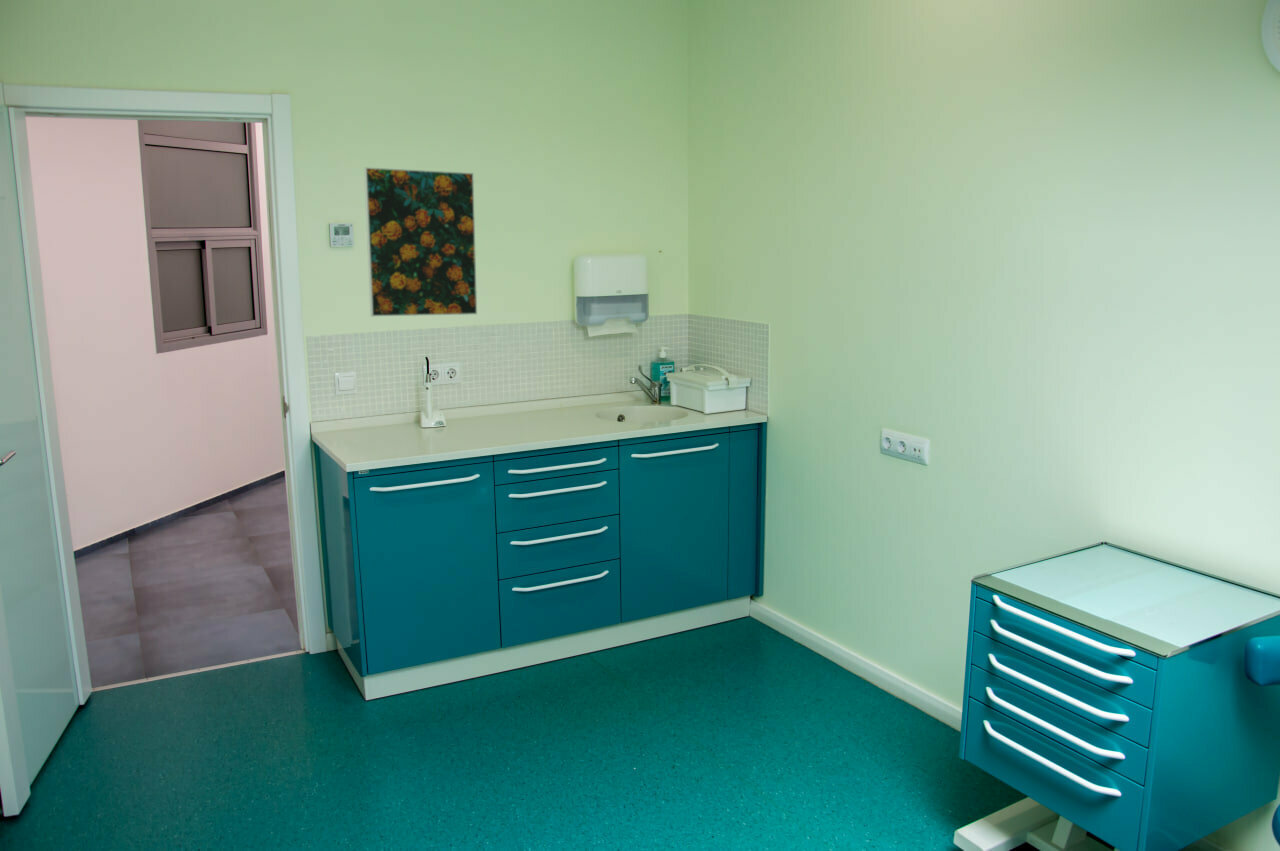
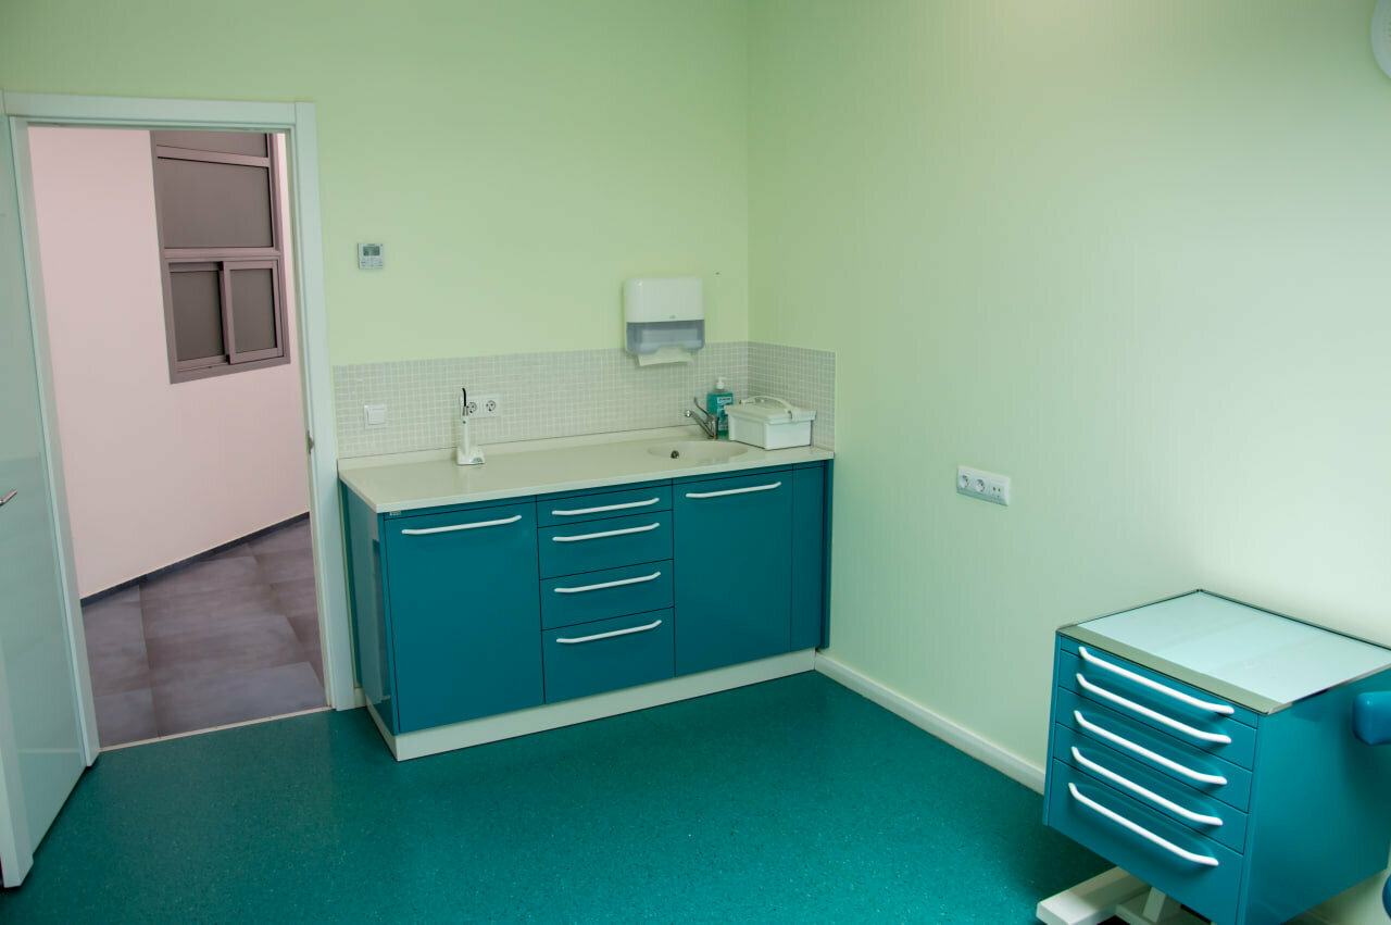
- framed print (422, 243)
